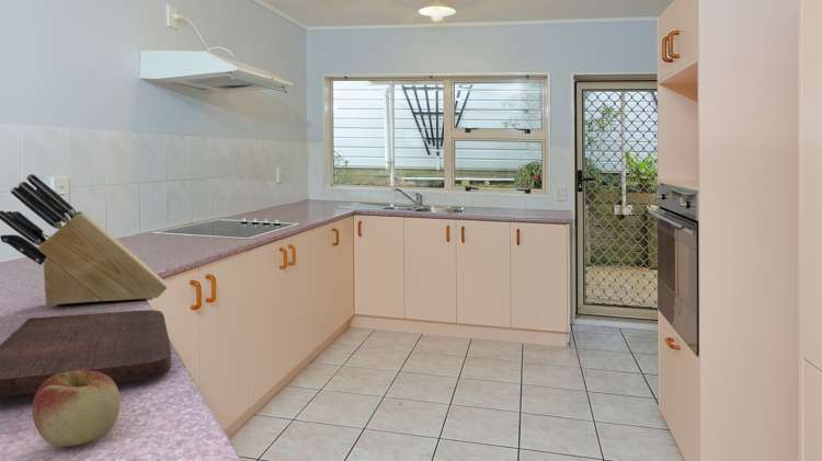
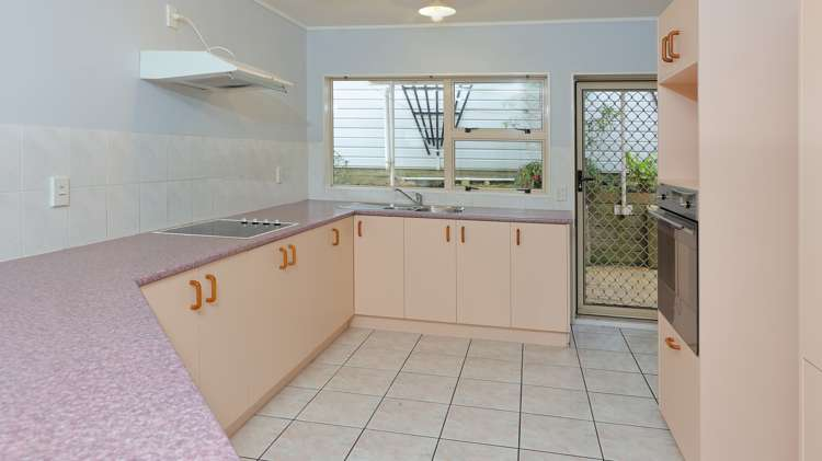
- apple (78, 406)
- cutting board (89, 342)
- knife block (88, 239)
